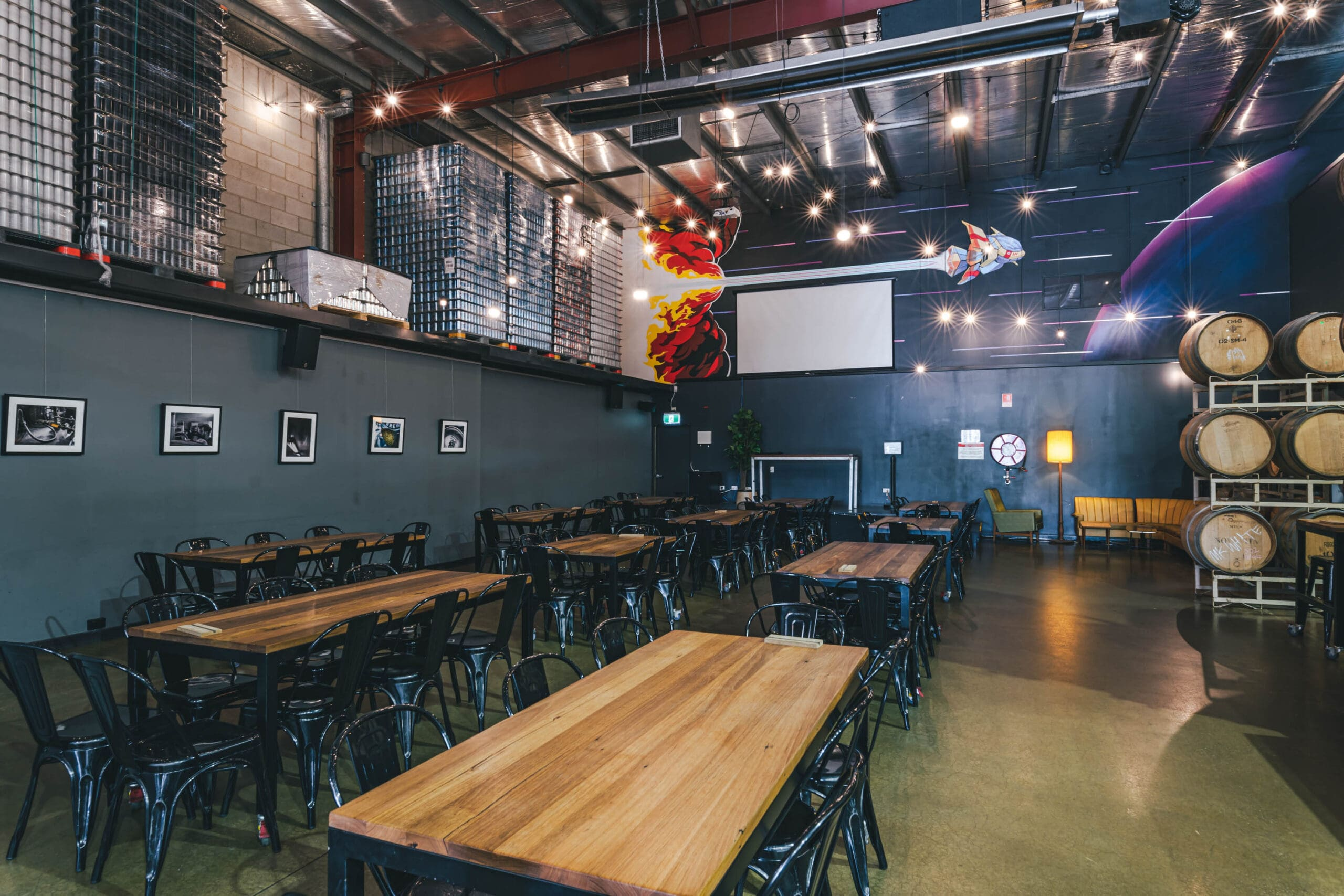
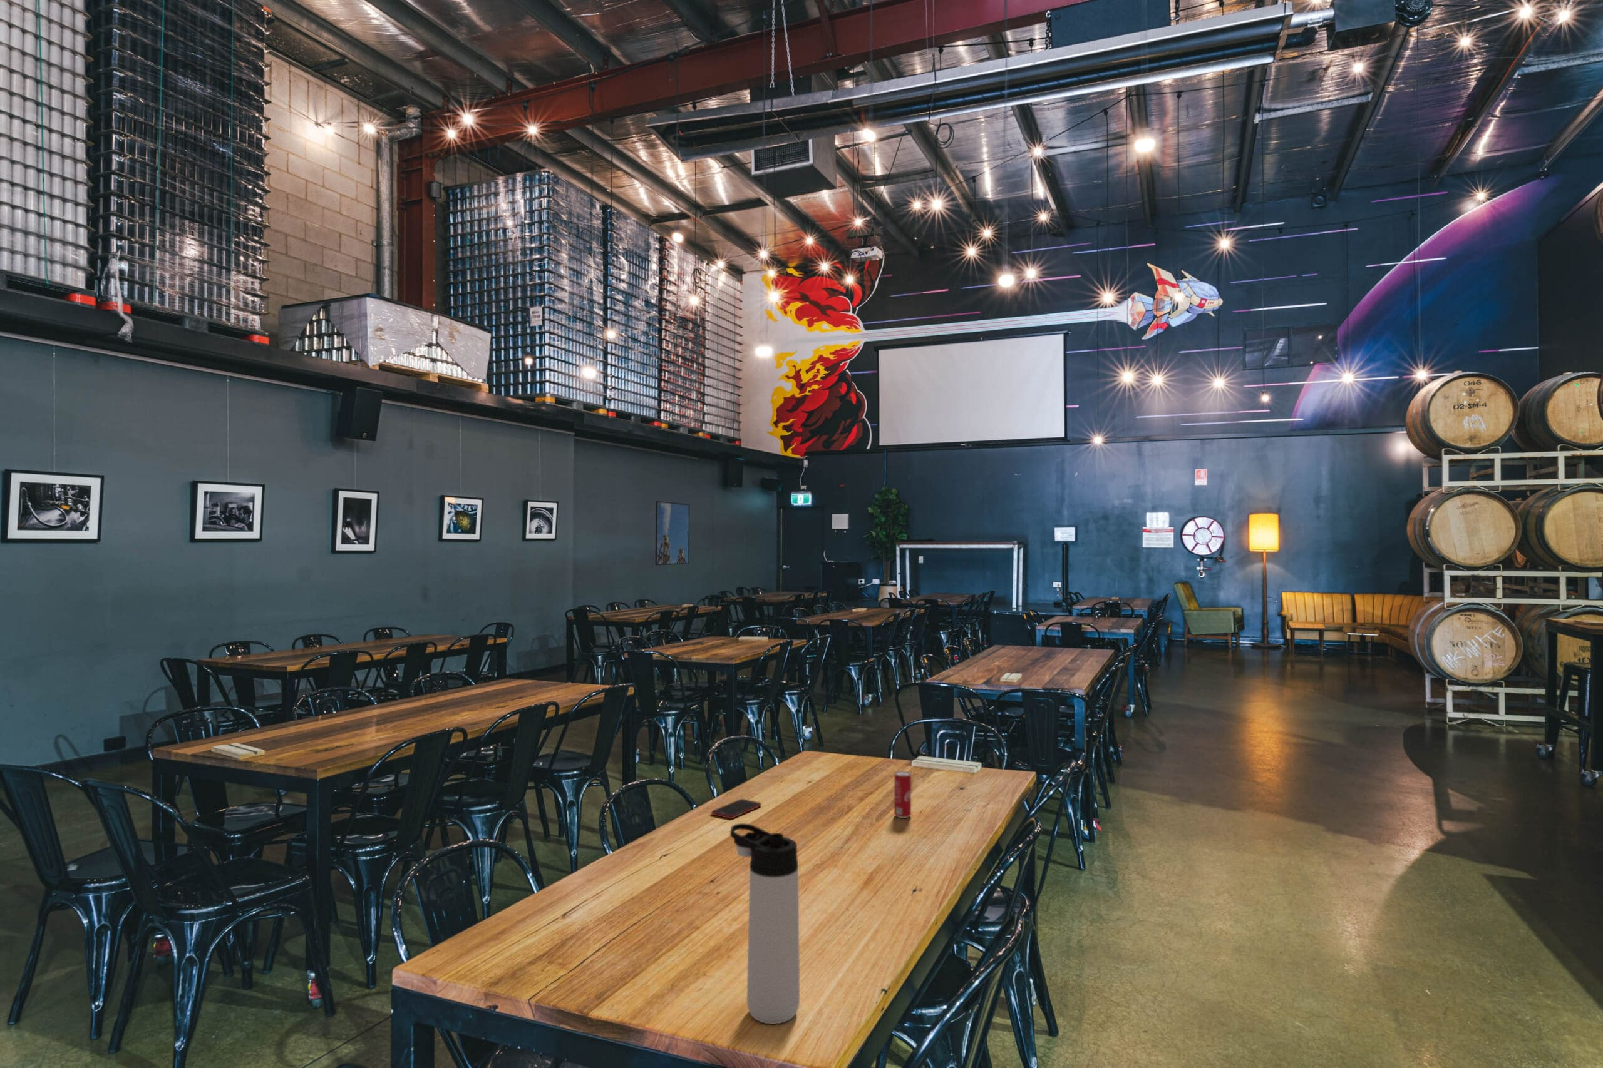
+ beverage can (903, 795)
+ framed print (673, 533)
+ cell phone (736, 808)
+ thermos bottle (763, 920)
